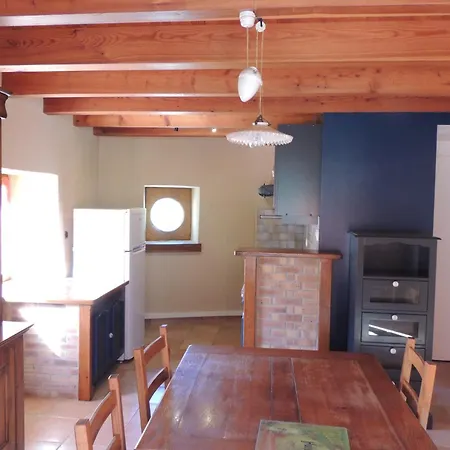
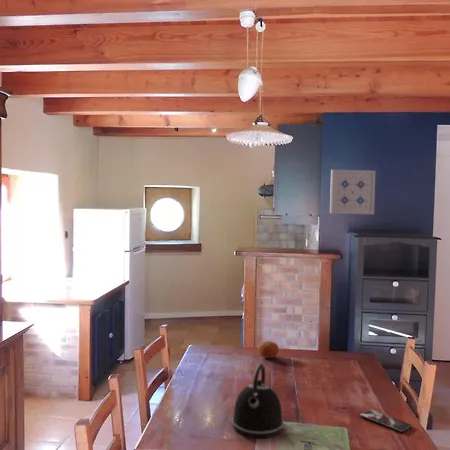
+ smartphone (385, 420)
+ kettle (258, 395)
+ fruit (268, 349)
+ wall art (352, 192)
